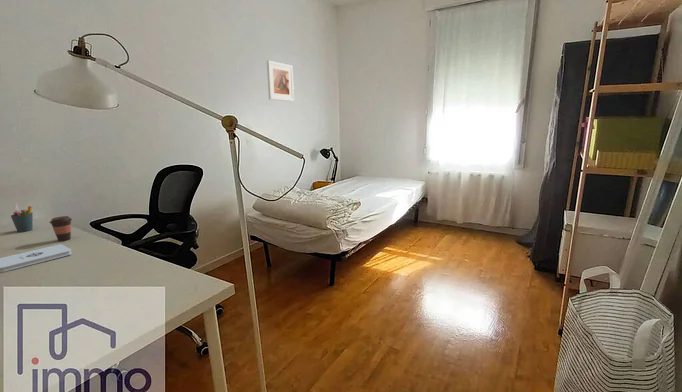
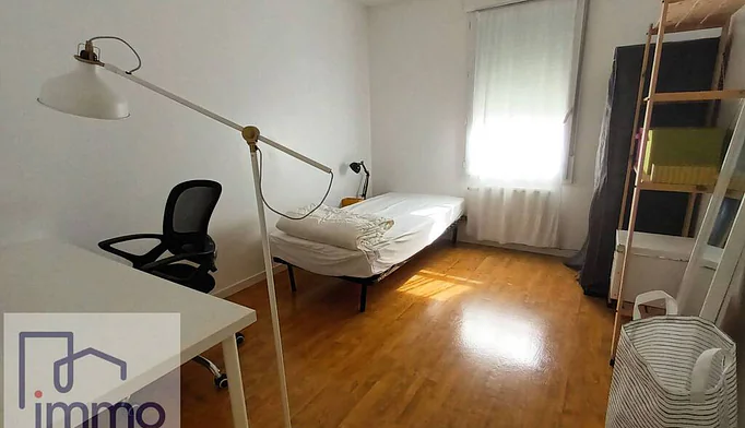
- pen holder (22, 217)
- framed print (281, 82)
- notepad (33, 257)
- coffee cup (62, 228)
